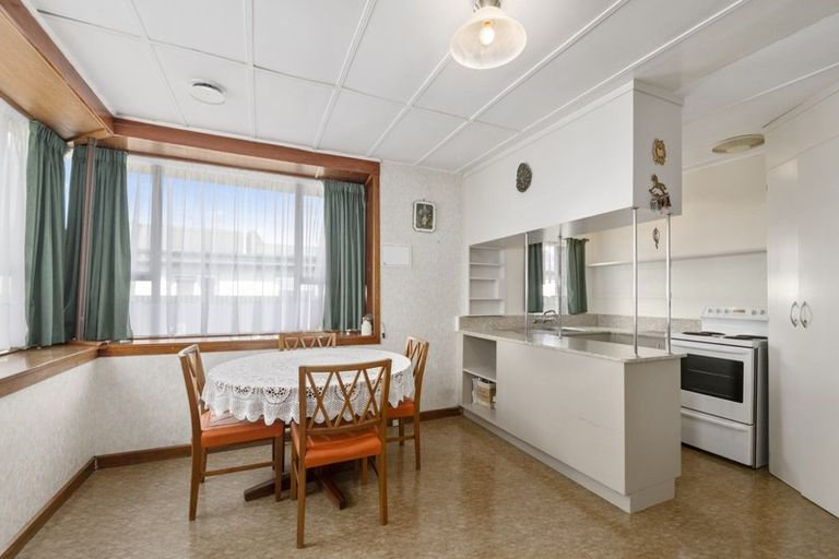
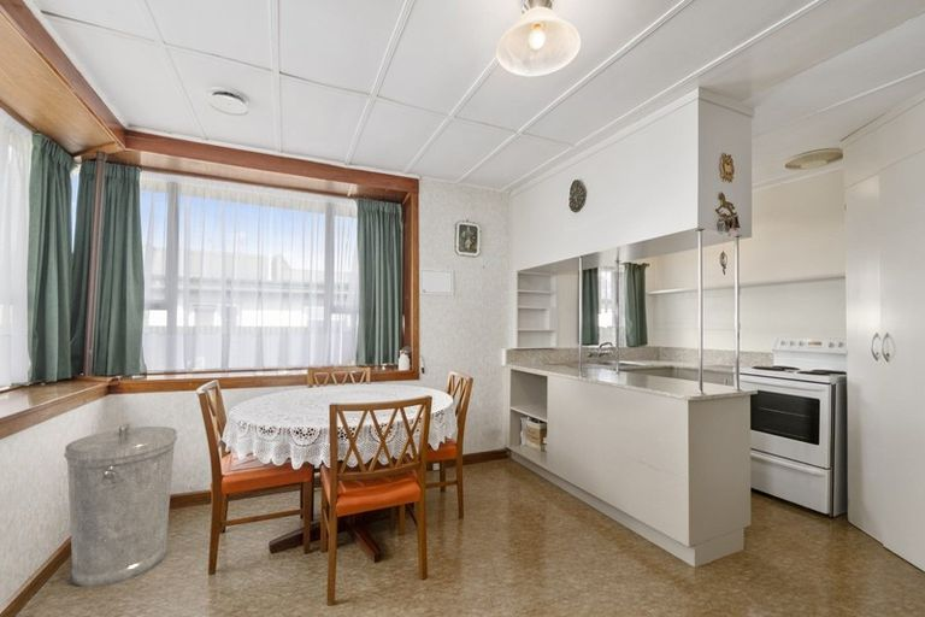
+ trash can (123, 494)
